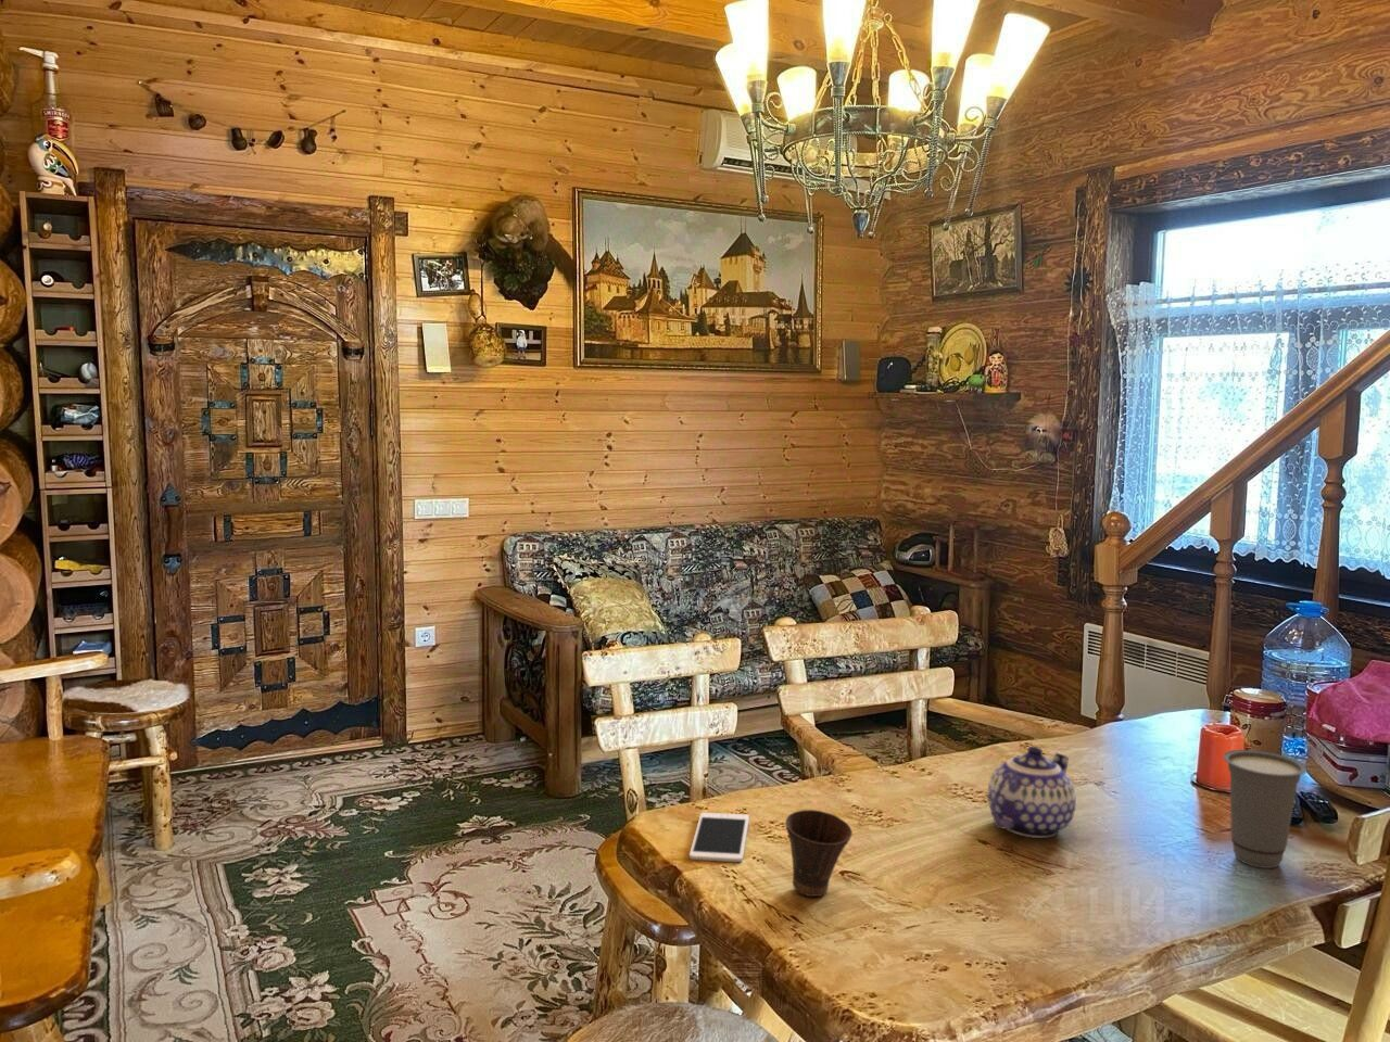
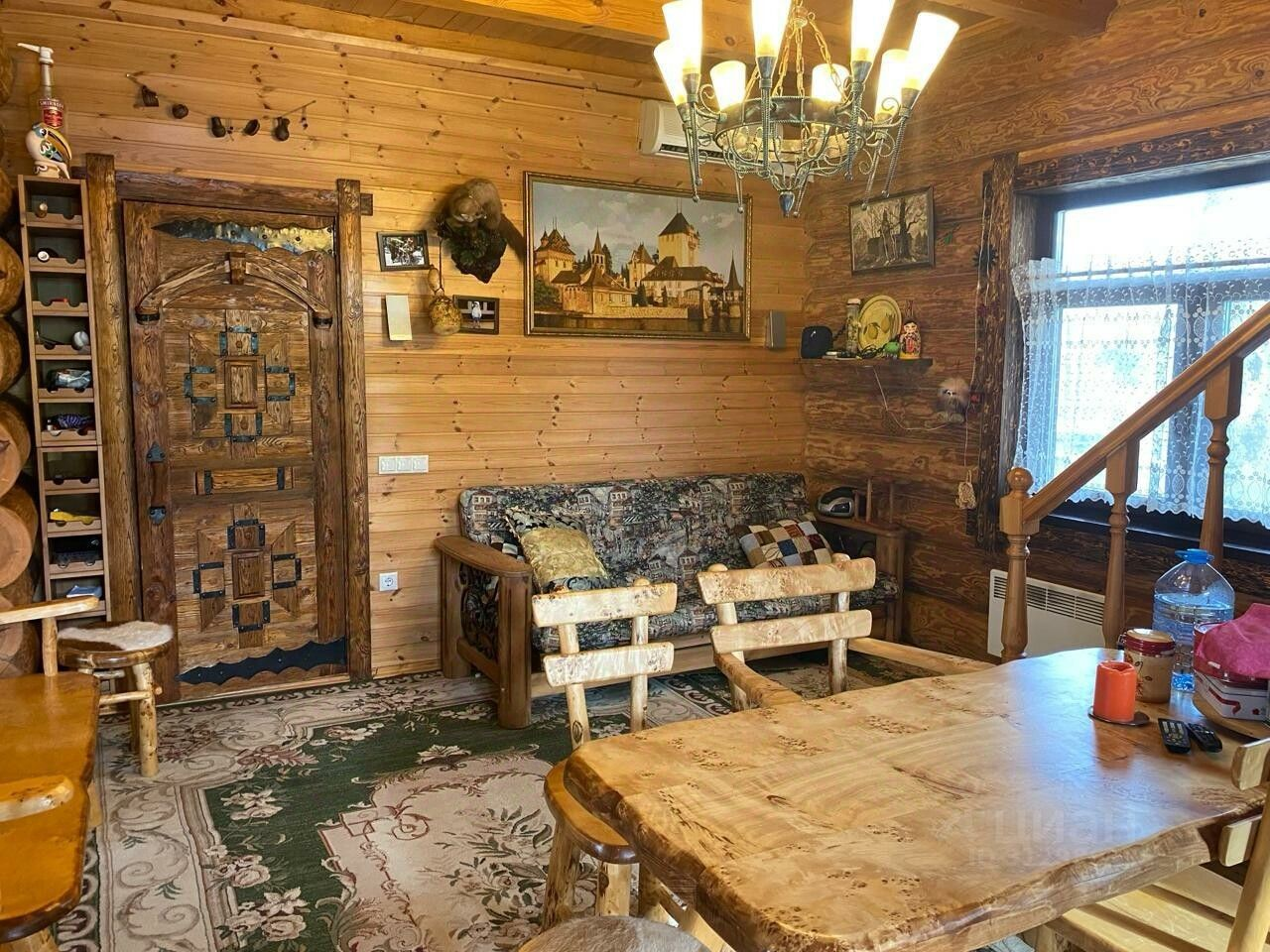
- cup (818, 856)
- cell phone (720, 836)
- teapot (1031, 787)
- cup (1261, 811)
